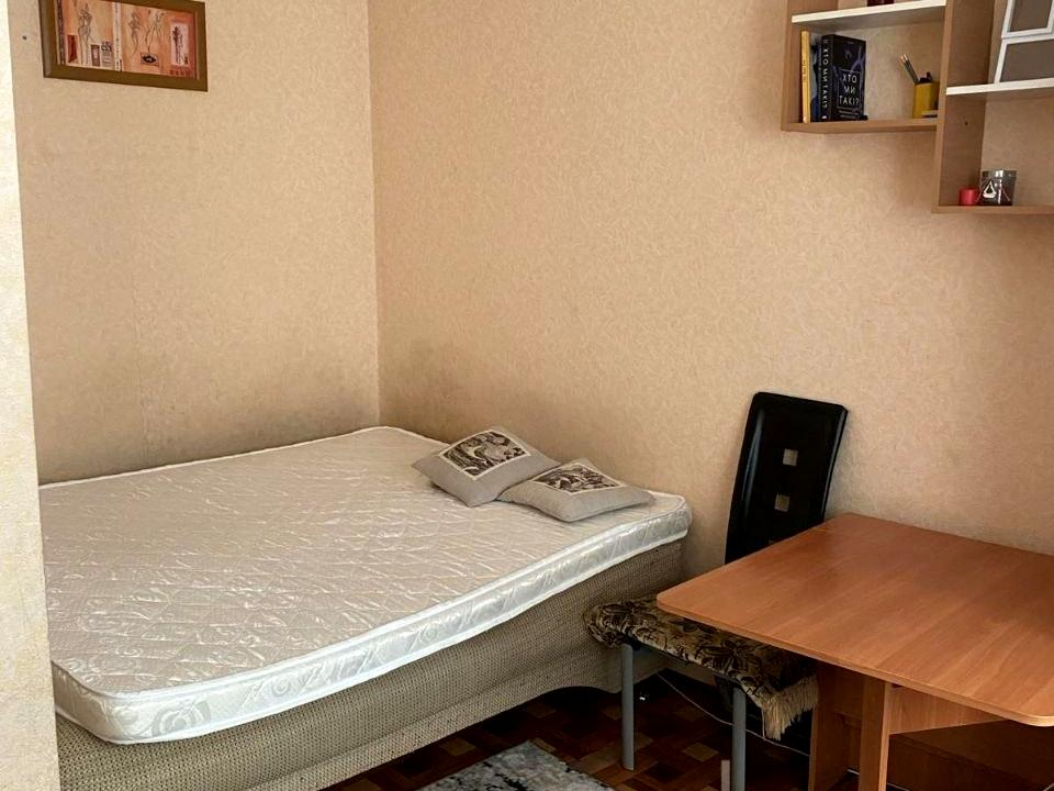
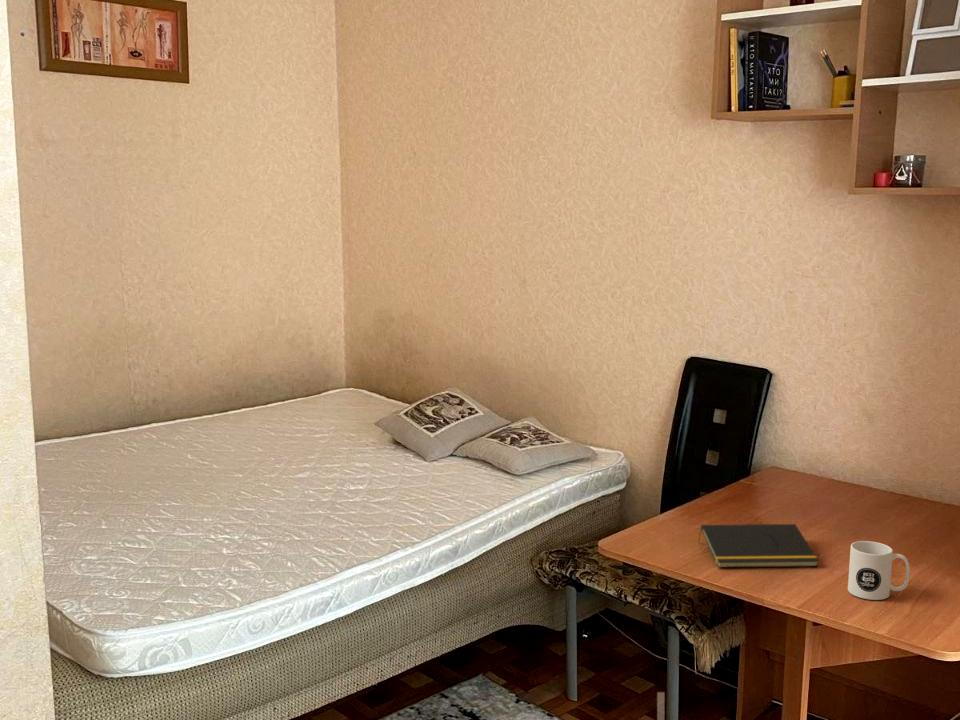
+ notepad (758, 545)
+ mug (879, 570)
